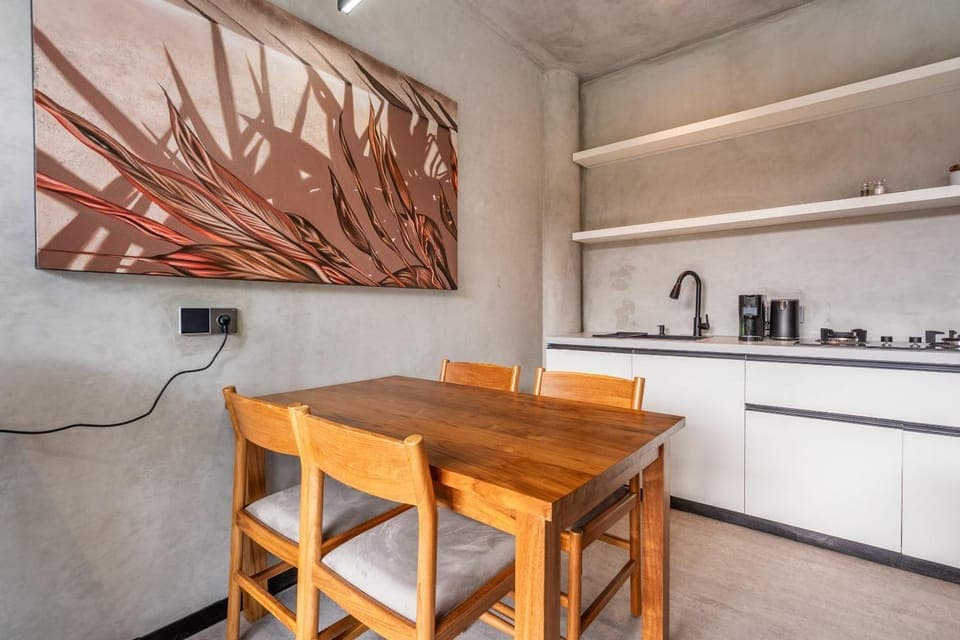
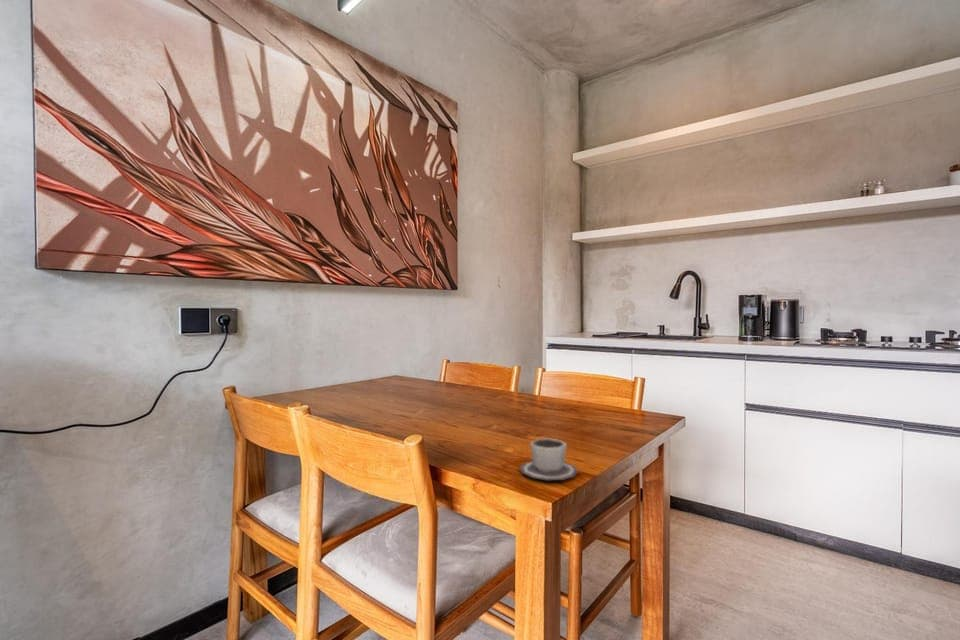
+ cup (548, 457)
